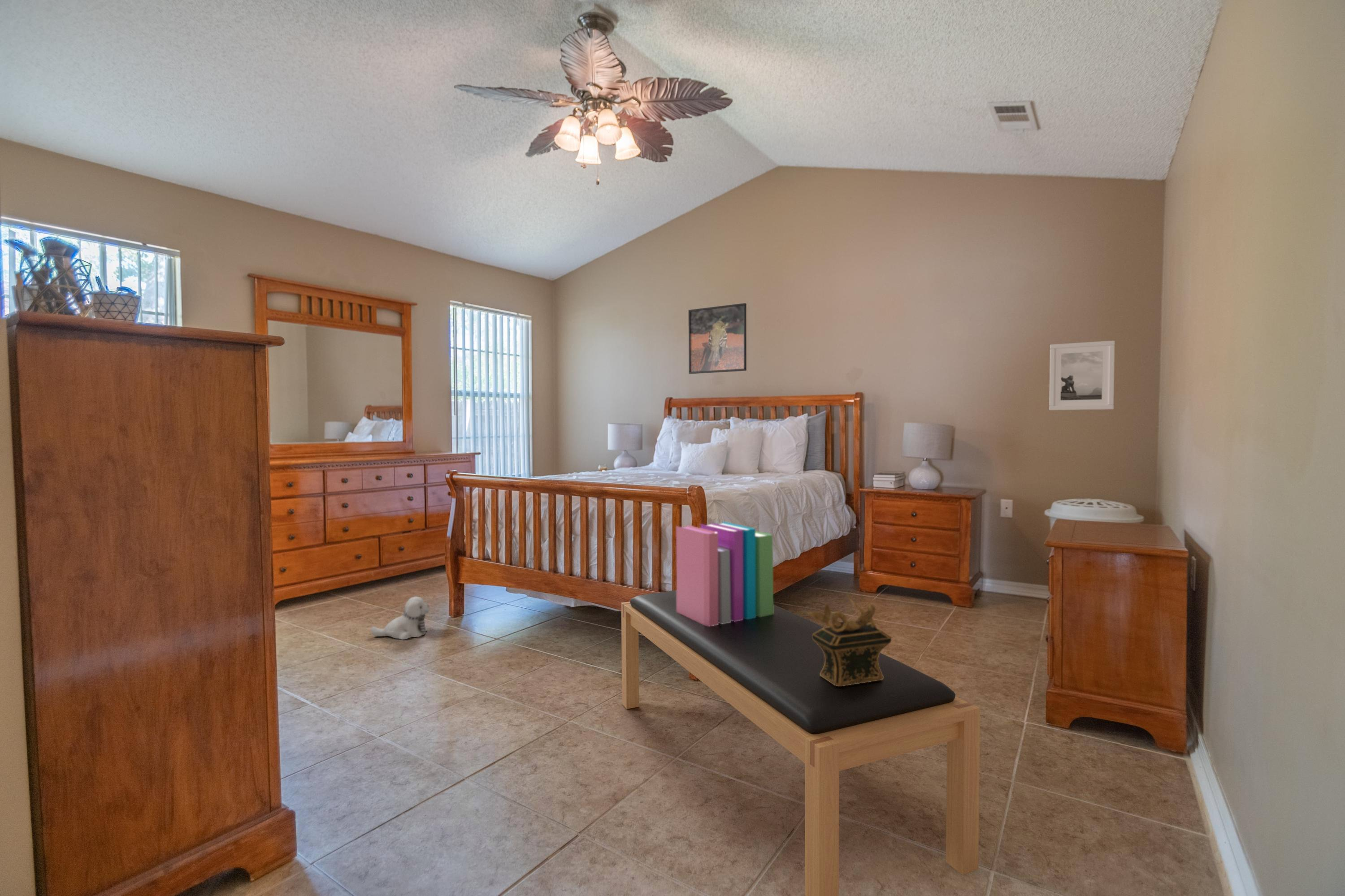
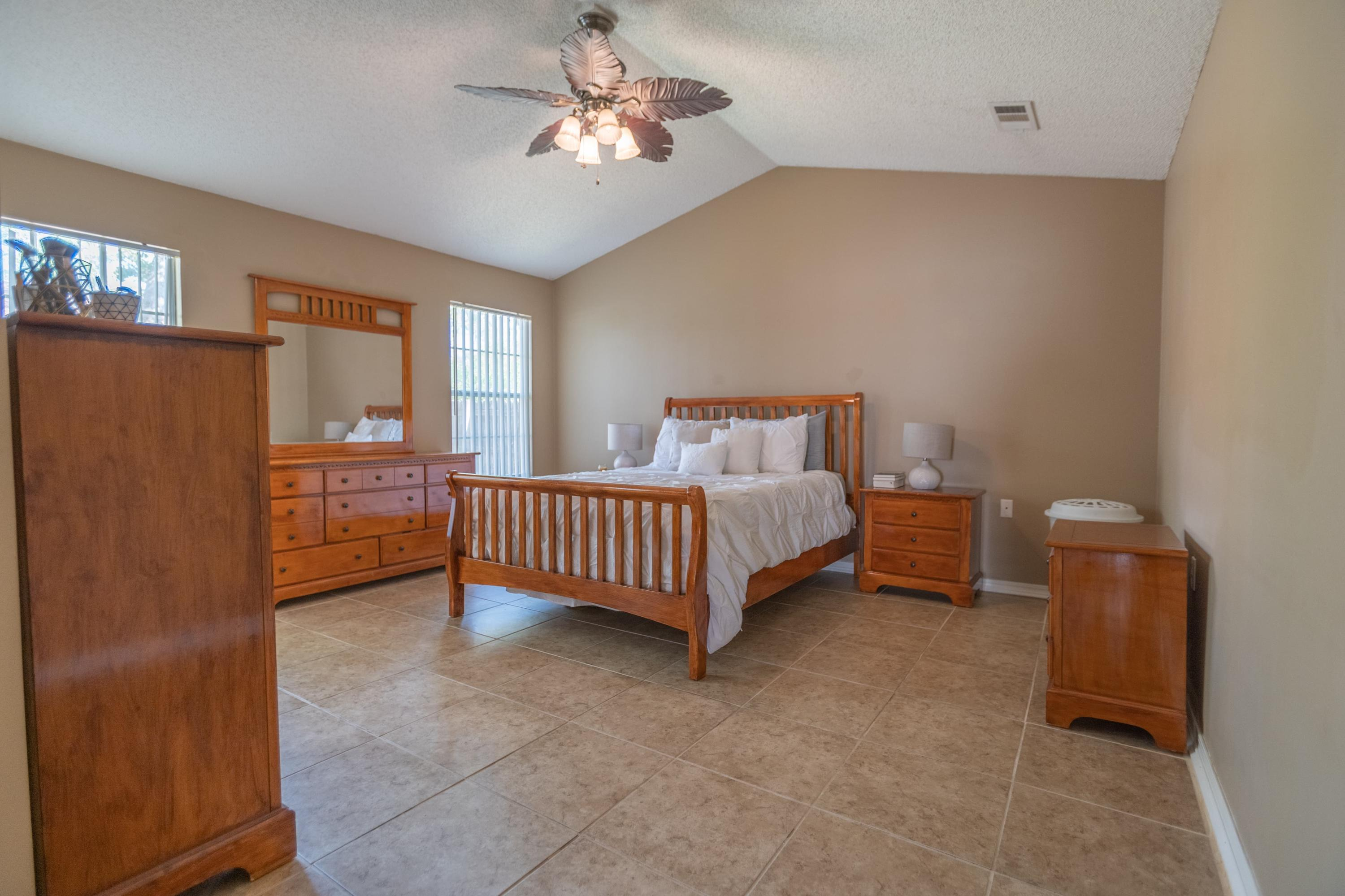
- decorative box (845, 636)
- plush toy (402, 615)
- bench (759, 697)
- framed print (1081, 376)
- books (725, 569)
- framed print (716, 339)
